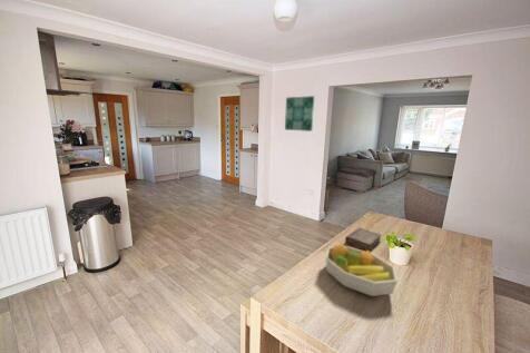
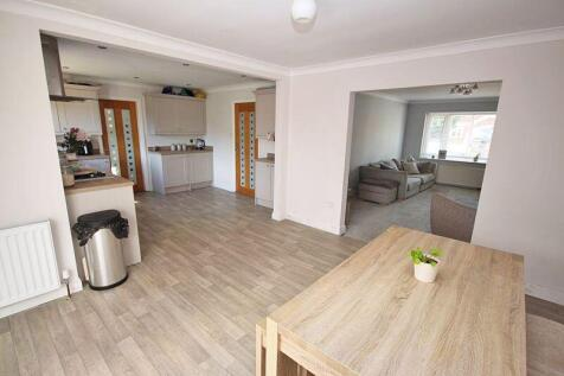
- wall art (298, 114)
- book (361, 239)
- fruit bowl (357, 266)
